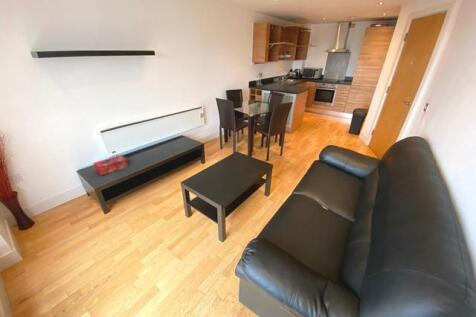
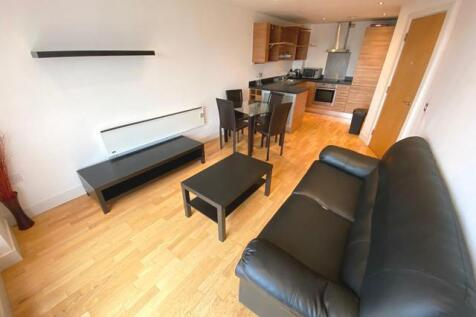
- tissue box (111, 164)
